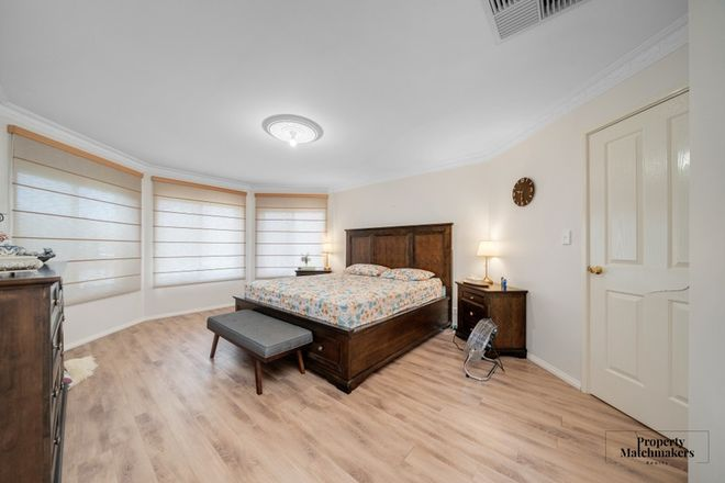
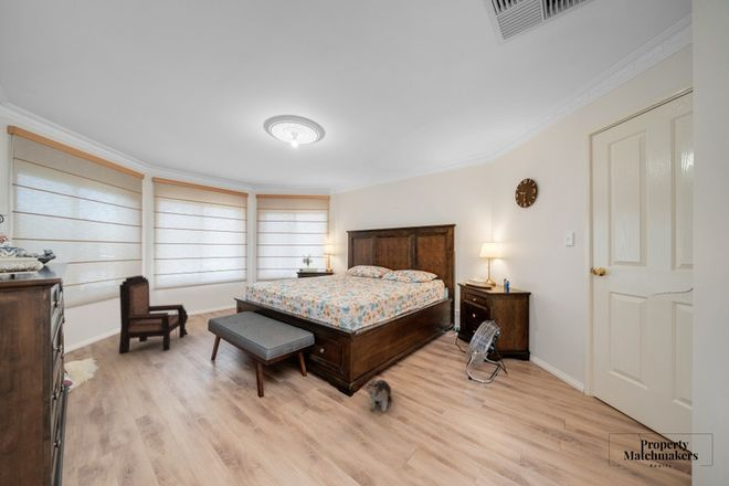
+ armchair (158, 309)
+ plush toy (381, 387)
